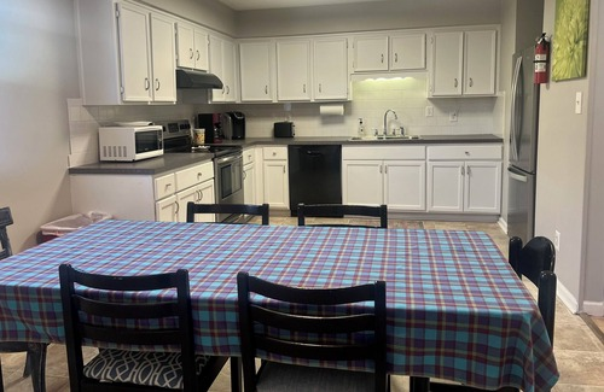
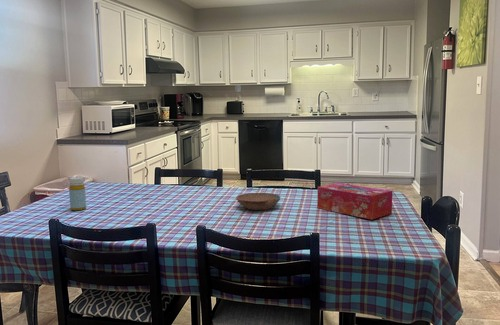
+ bowl (258, 201)
+ bottle (77, 193)
+ tissue box (353, 199)
